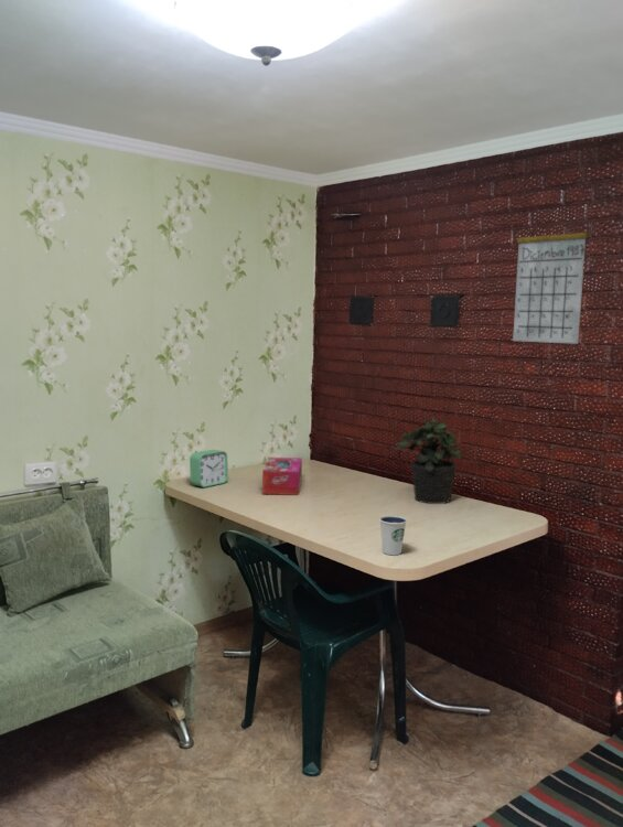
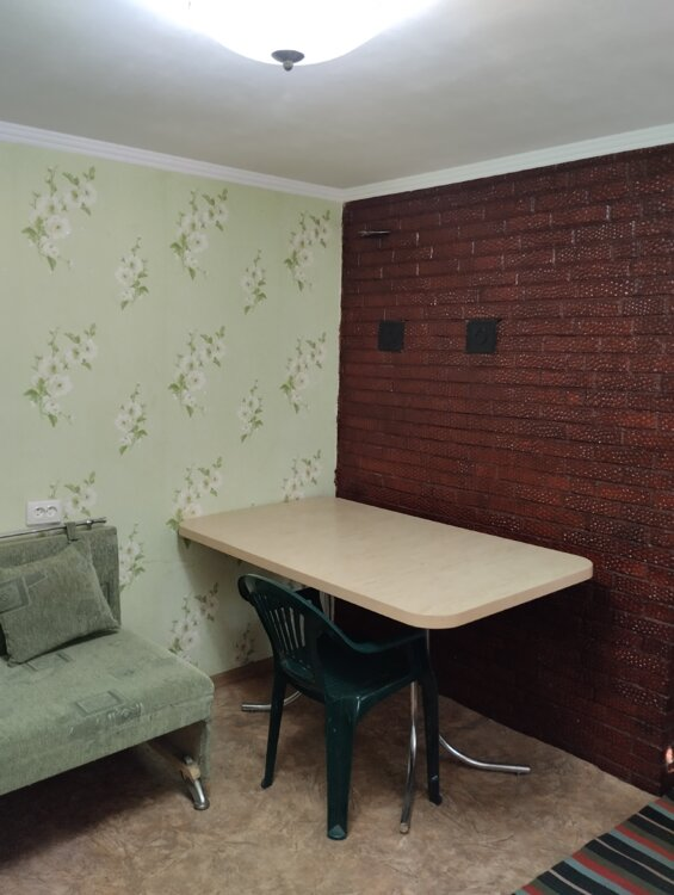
- potted plant (430, 458)
- tissue box (282, 475)
- alarm clock (208, 468)
- dixie cup (393, 536)
- calendar (548, 276)
